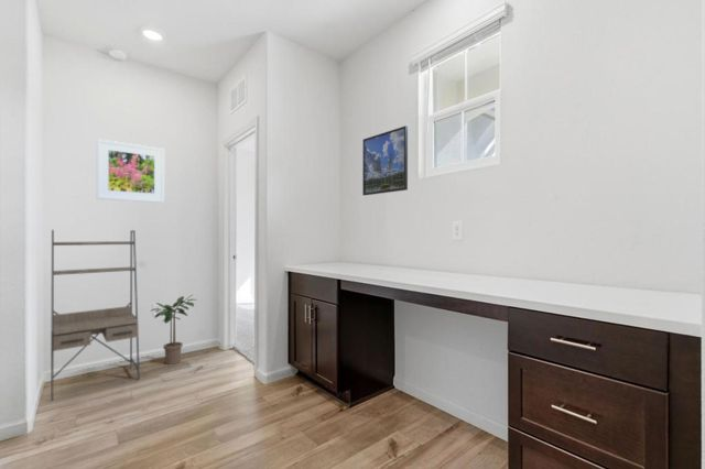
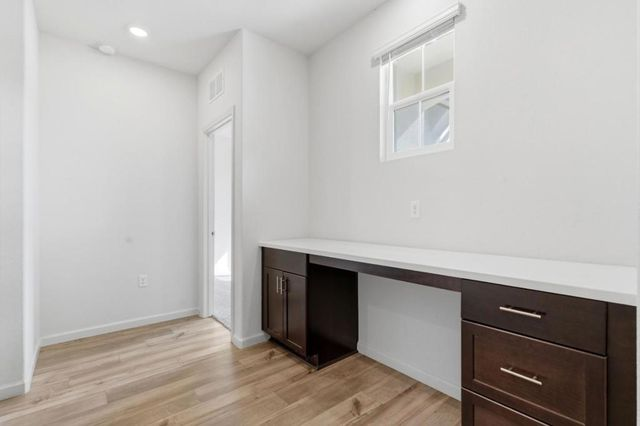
- shelving unit (97, 309)
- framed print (383, 163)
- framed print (132, 172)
- potted plant (173, 327)
